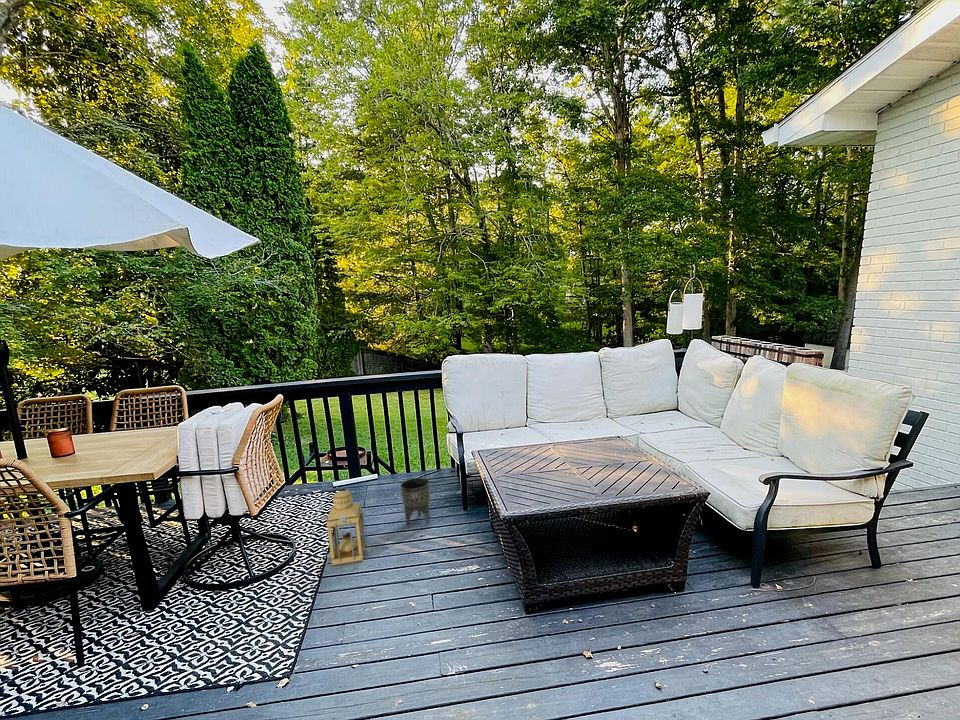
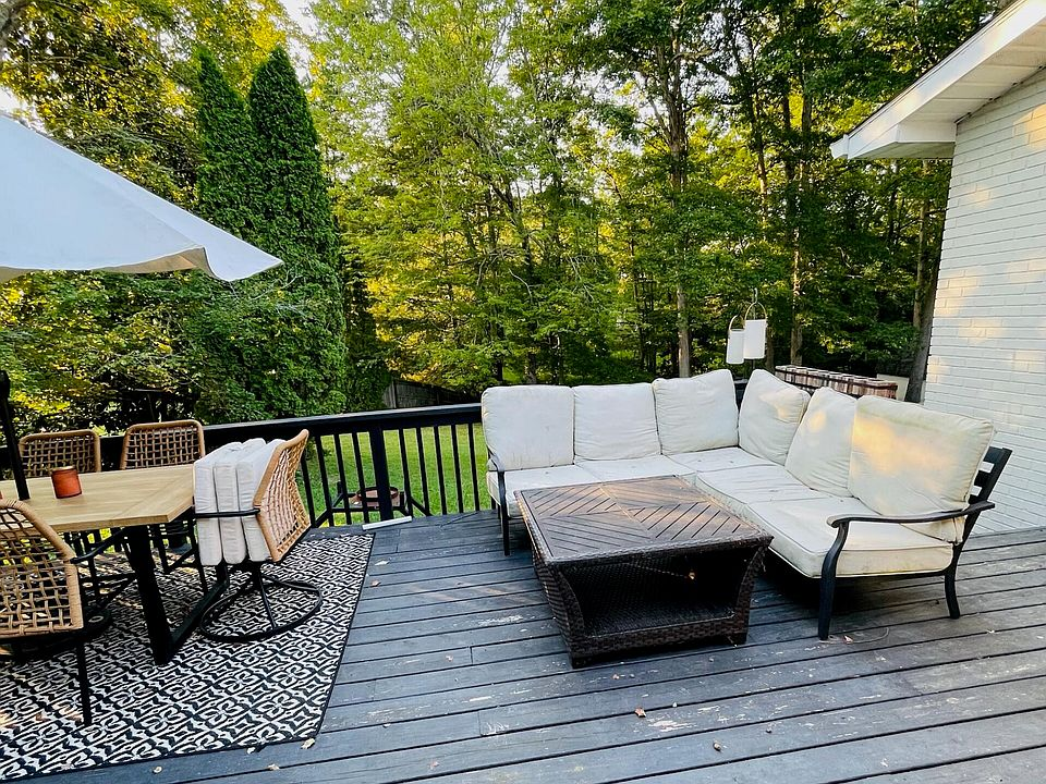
- planter (416, 501)
- lantern (345, 522)
